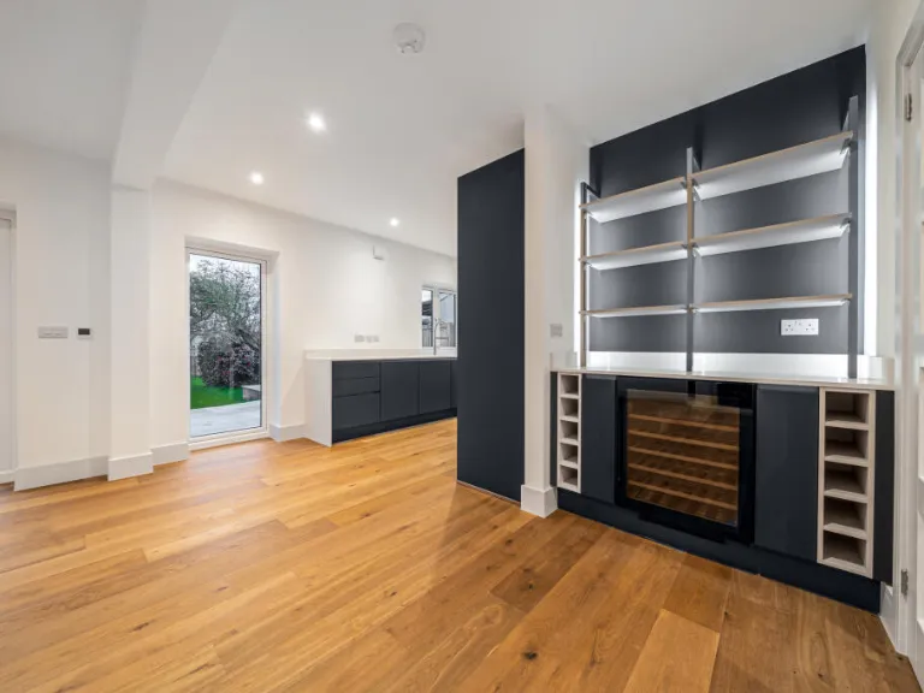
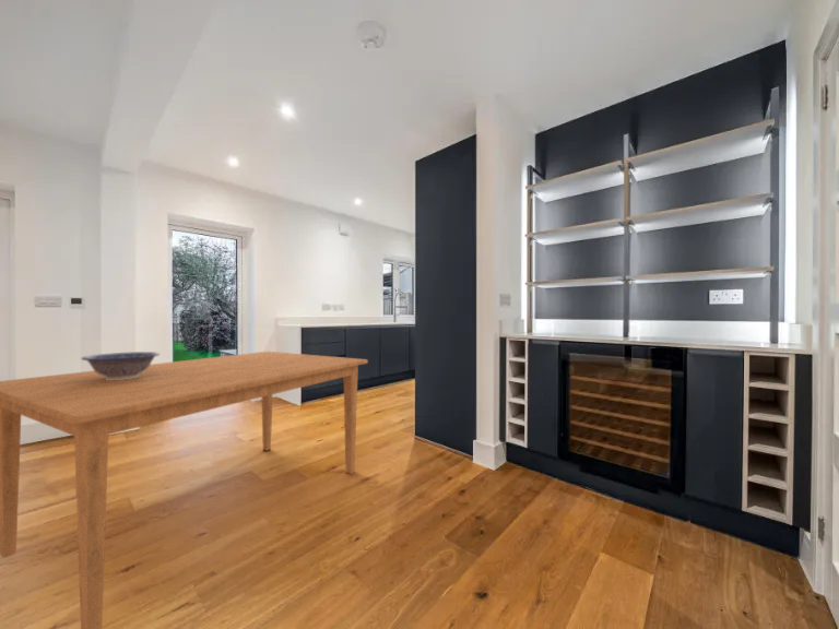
+ decorative bowl (122, 366)
+ dining table (208, 410)
